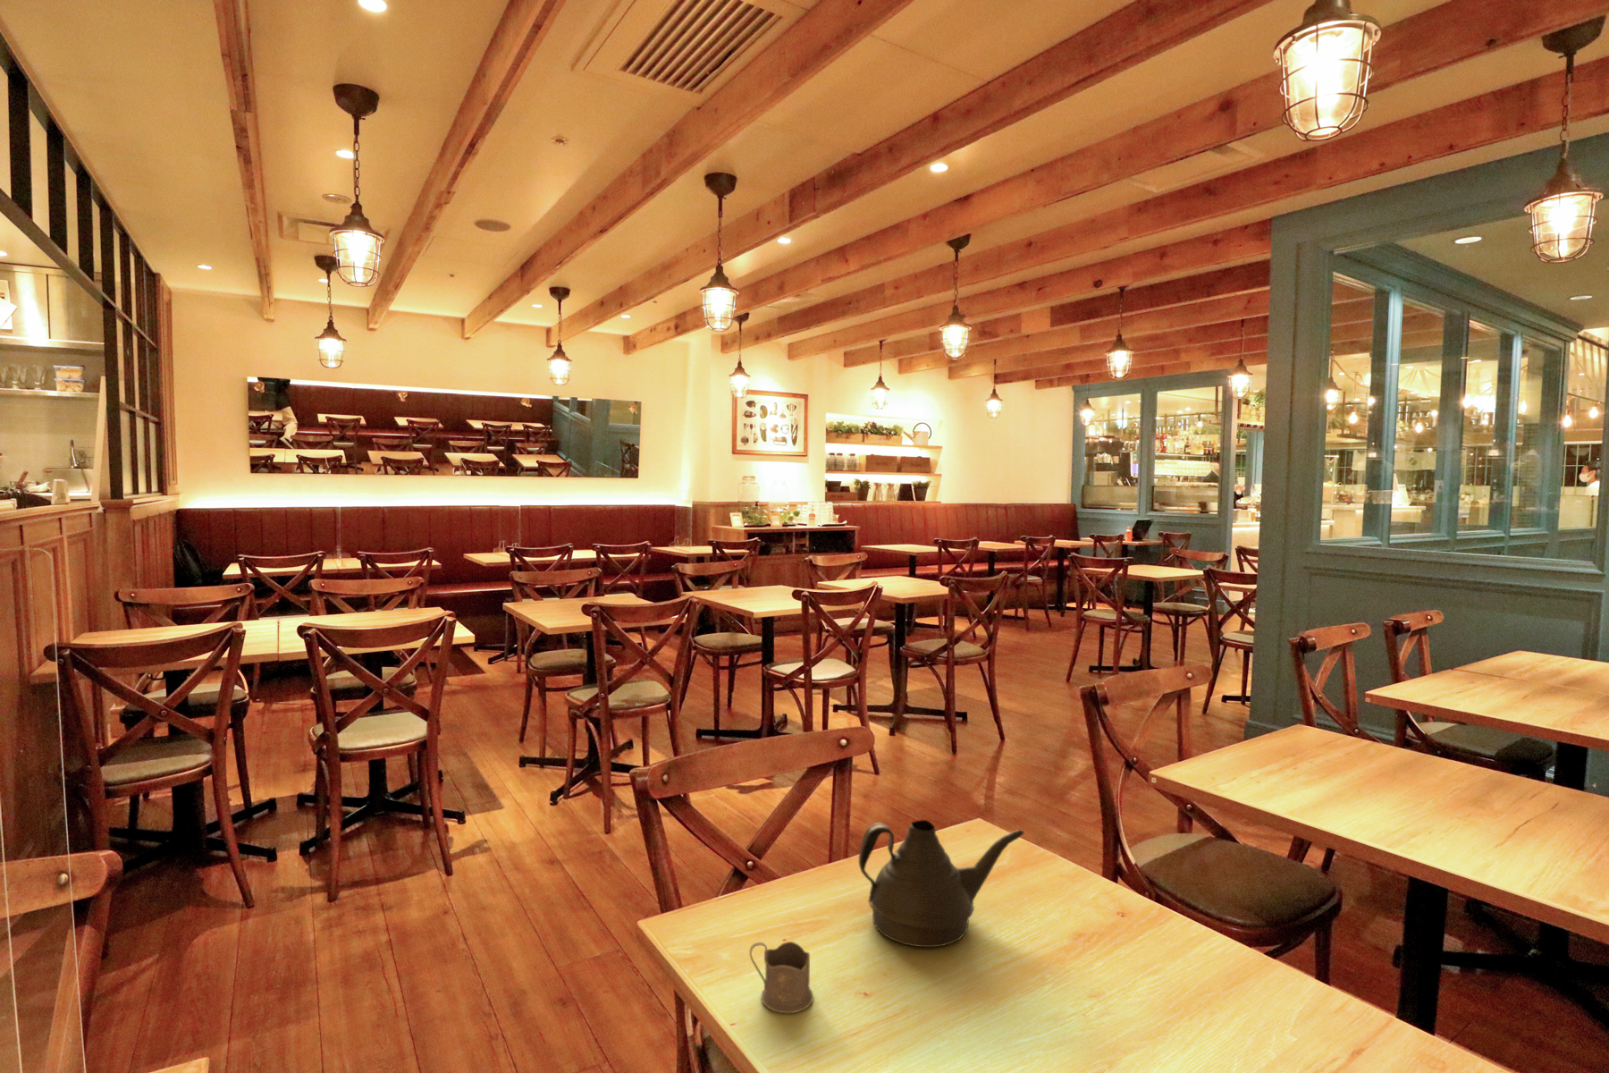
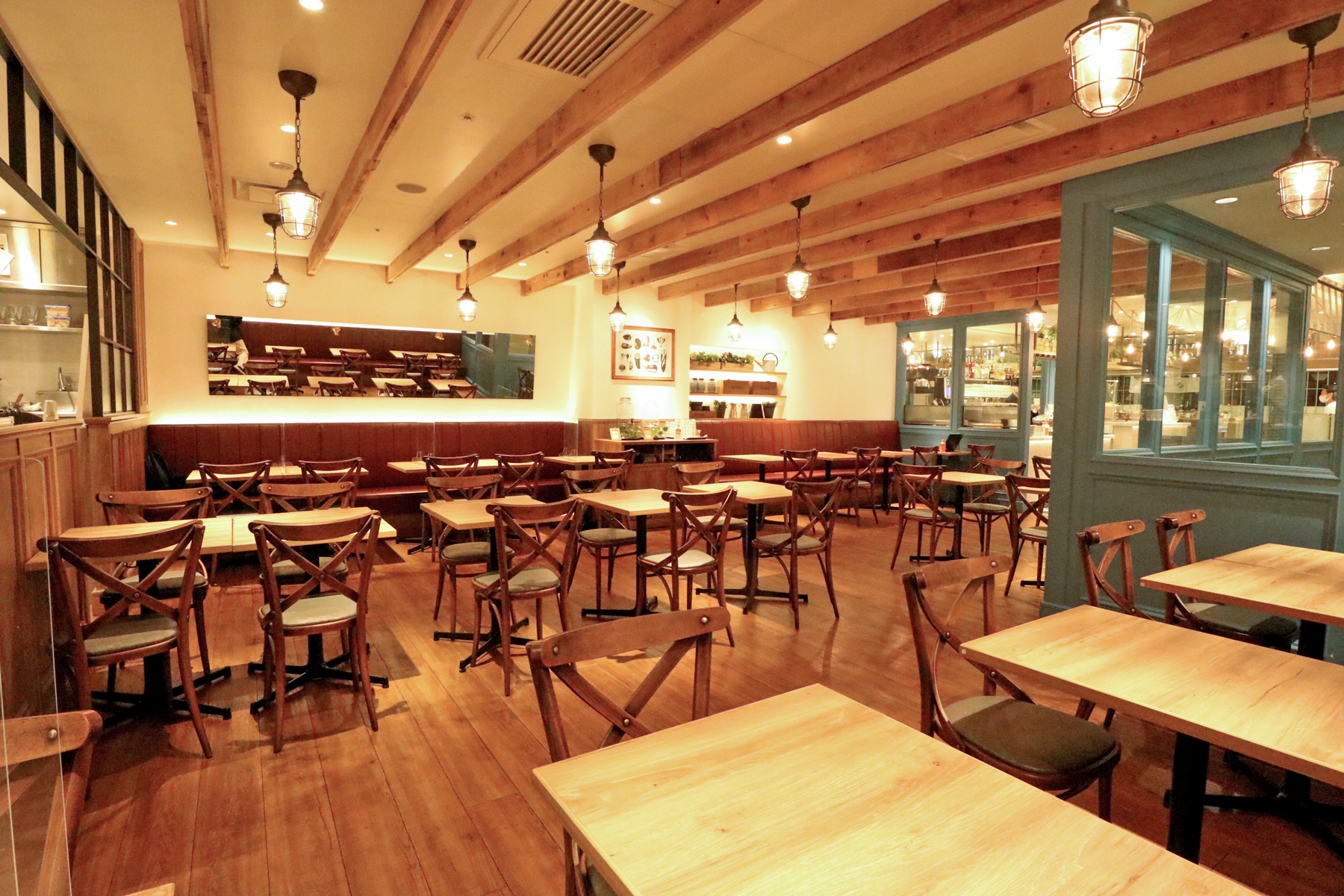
- tea glass holder (782, 962)
- teapot (941, 873)
